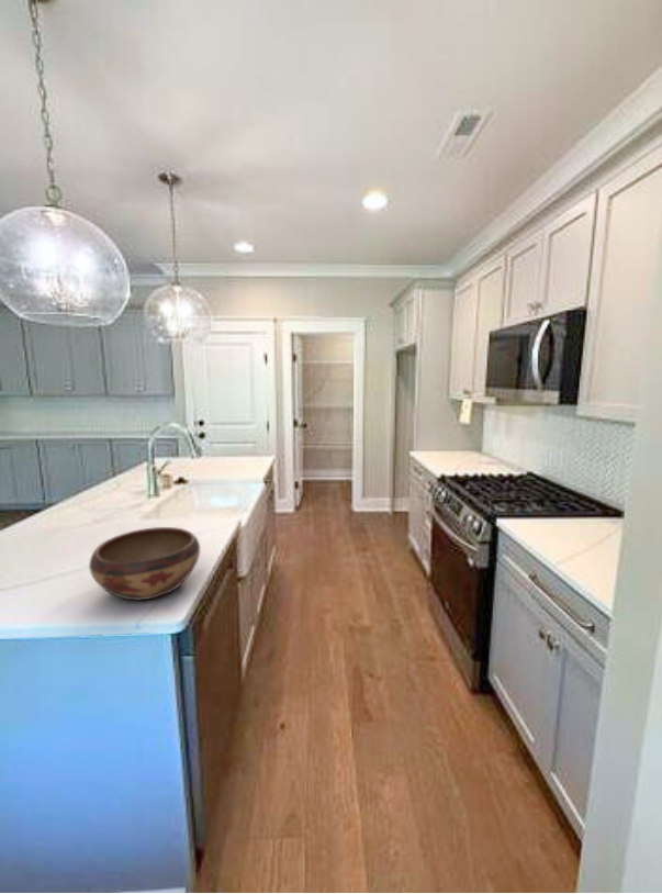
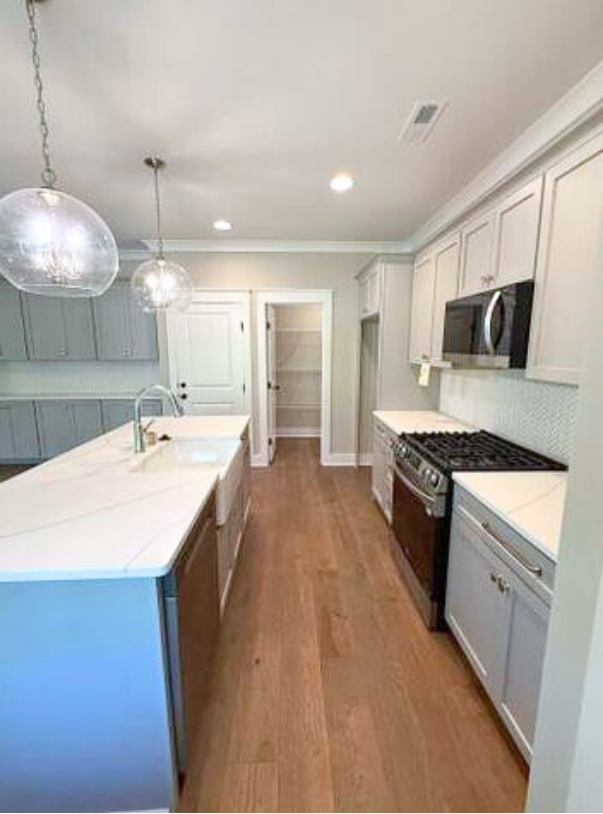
- decorative bowl (147, 565)
